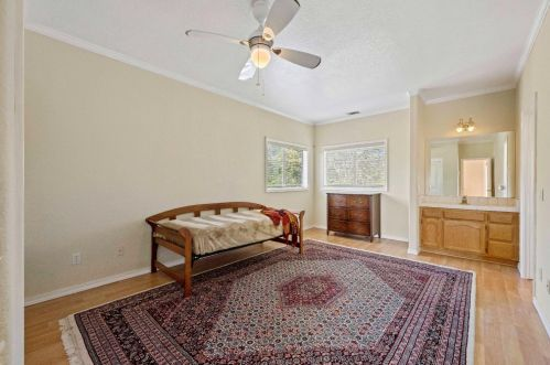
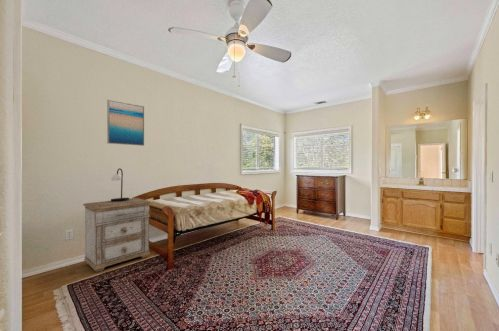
+ nightstand (118, 230)
+ table lamp (121, 184)
+ wall art (126, 124)
